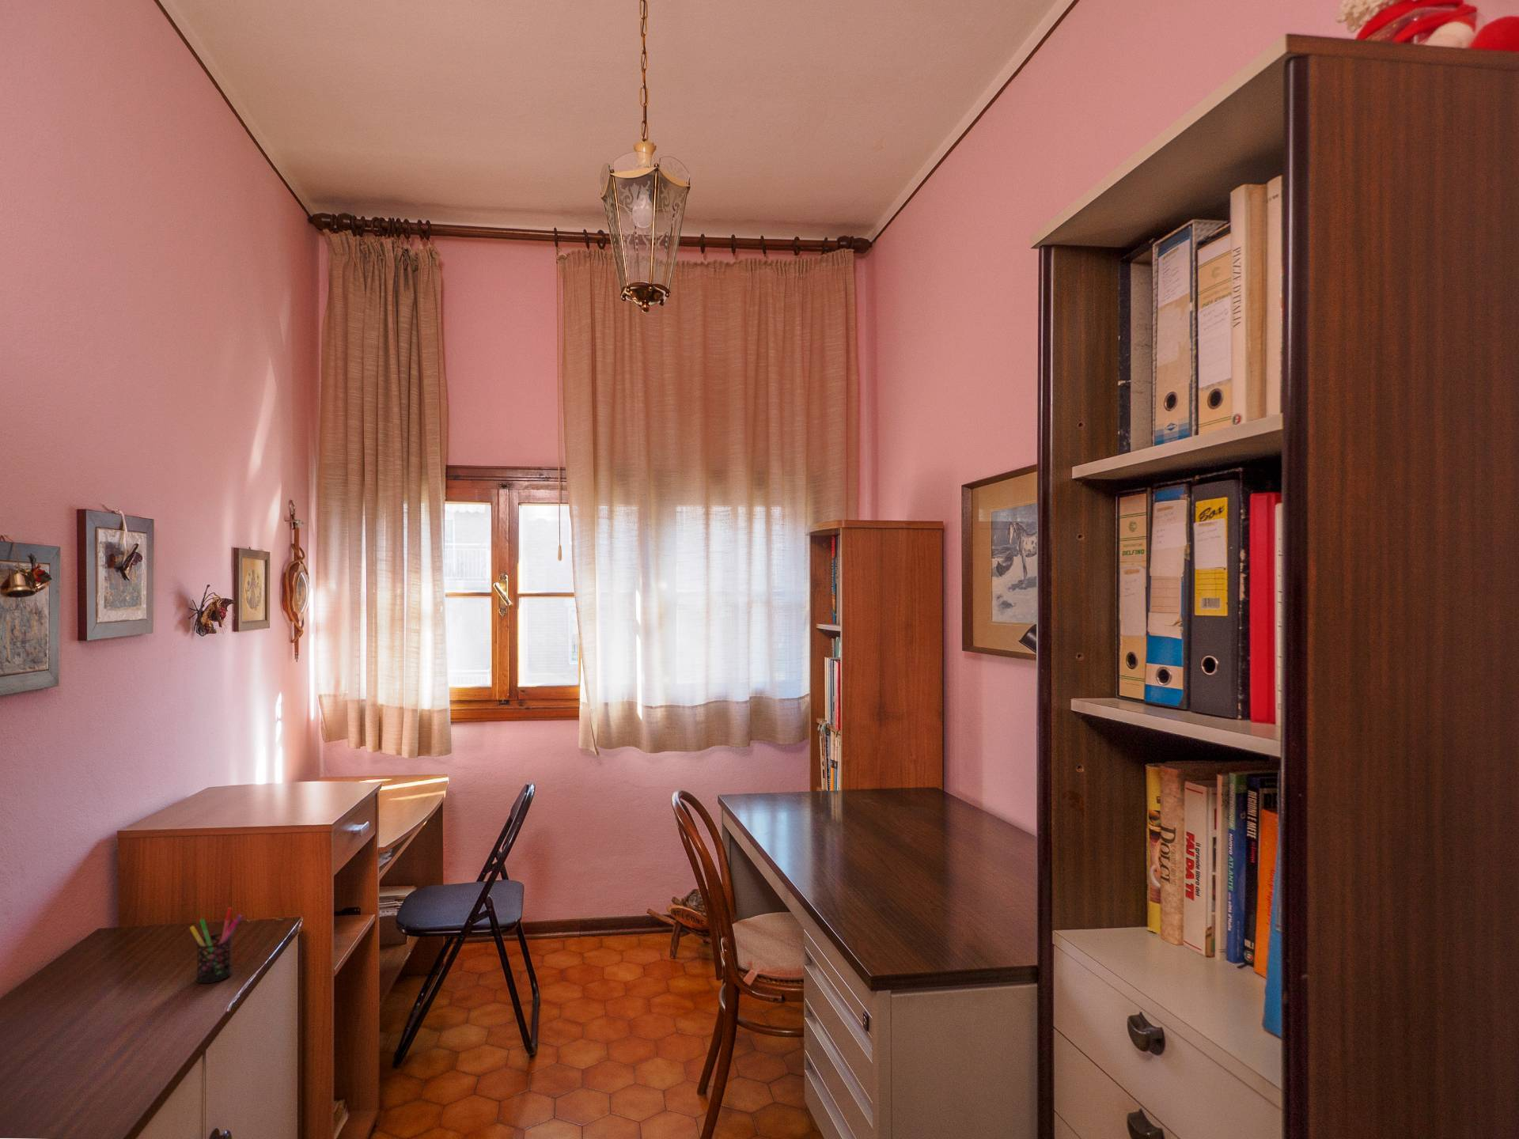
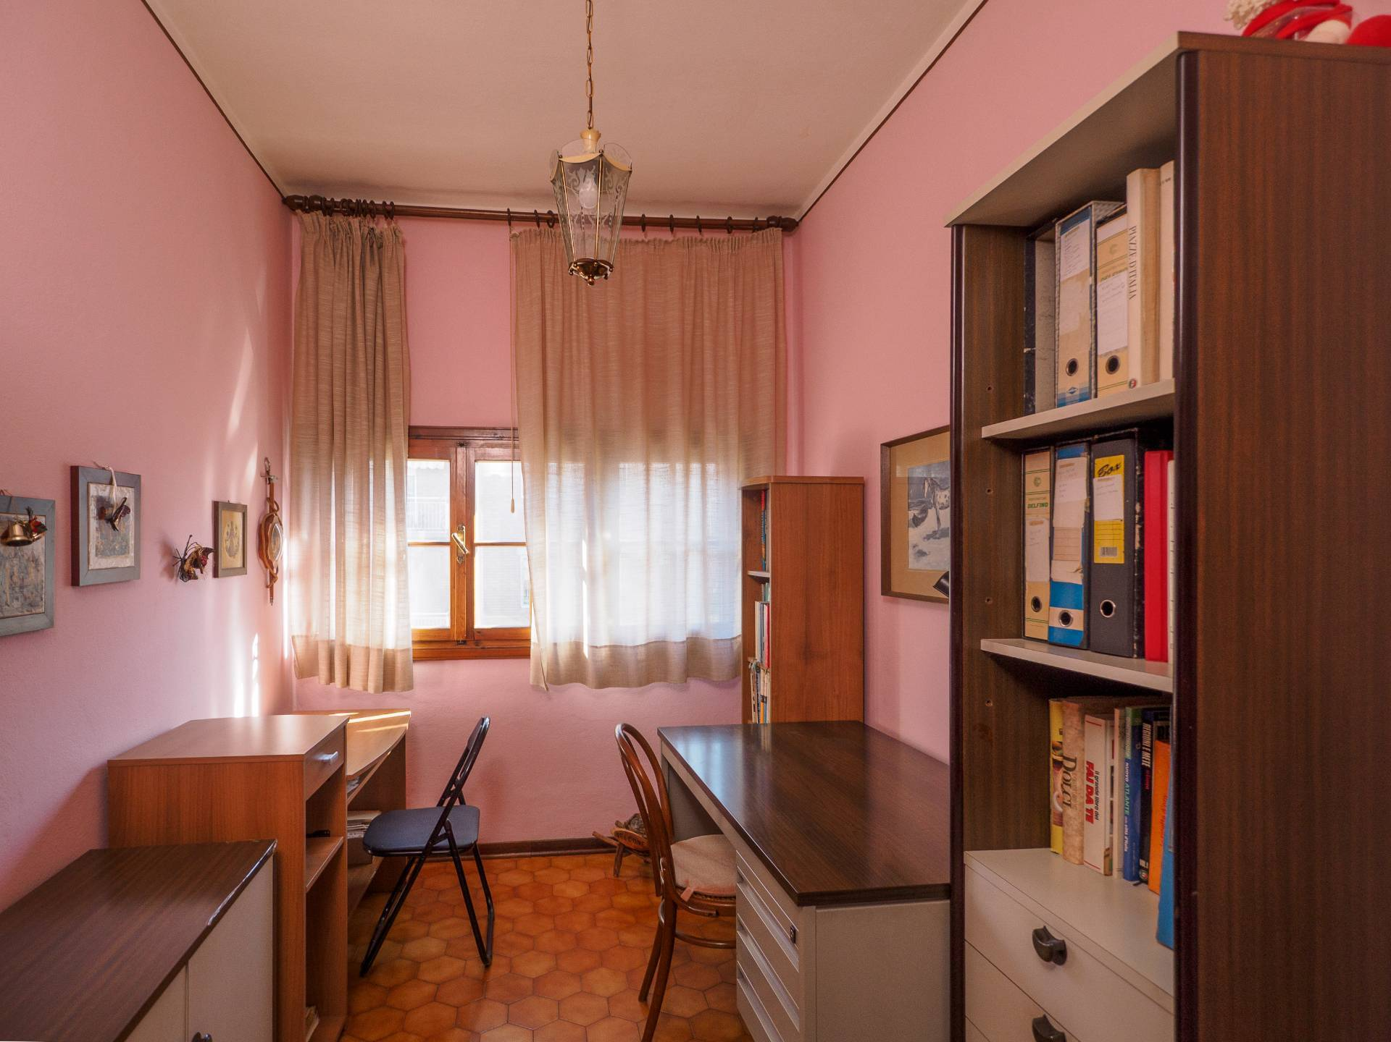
- pen holder (214, 944)
